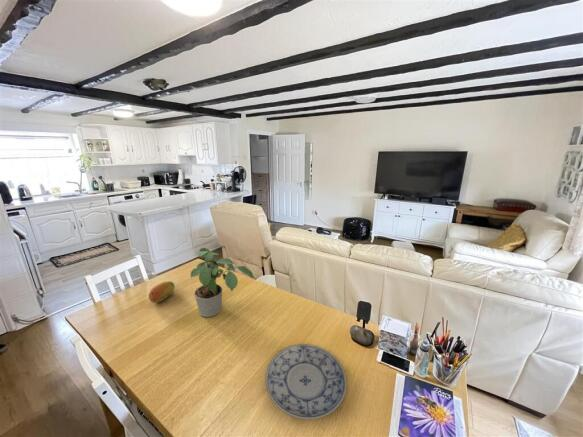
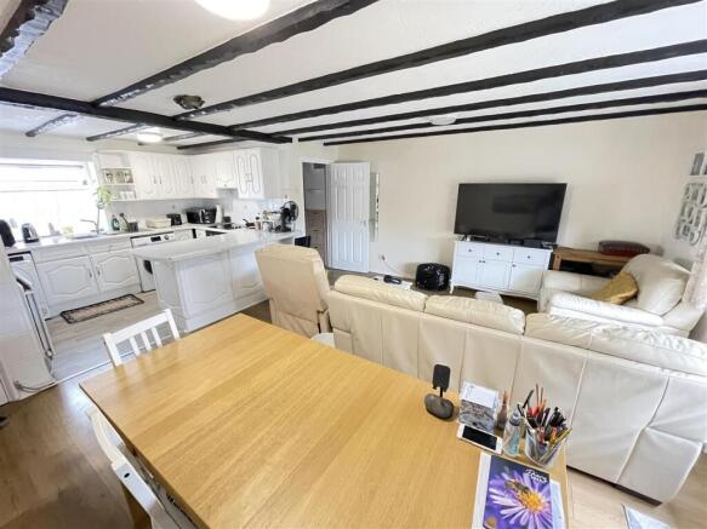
- potted plant (215, 282)
- fruit (163, 290)
- plate (305, 378)
